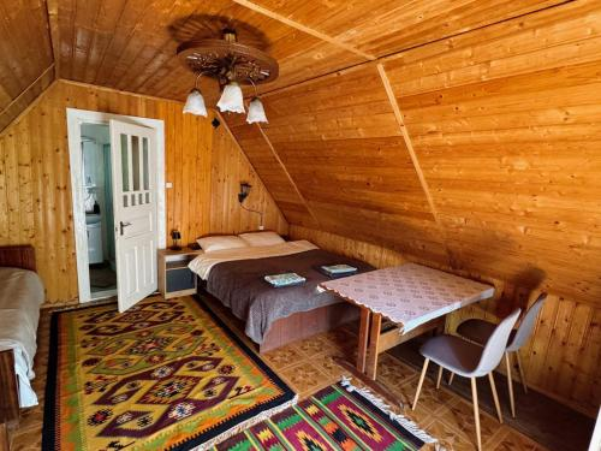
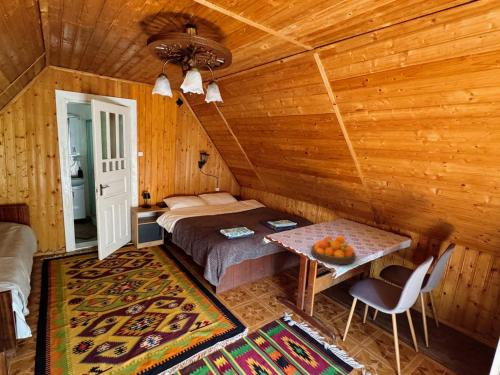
+ fruit bowl (333, 247)
